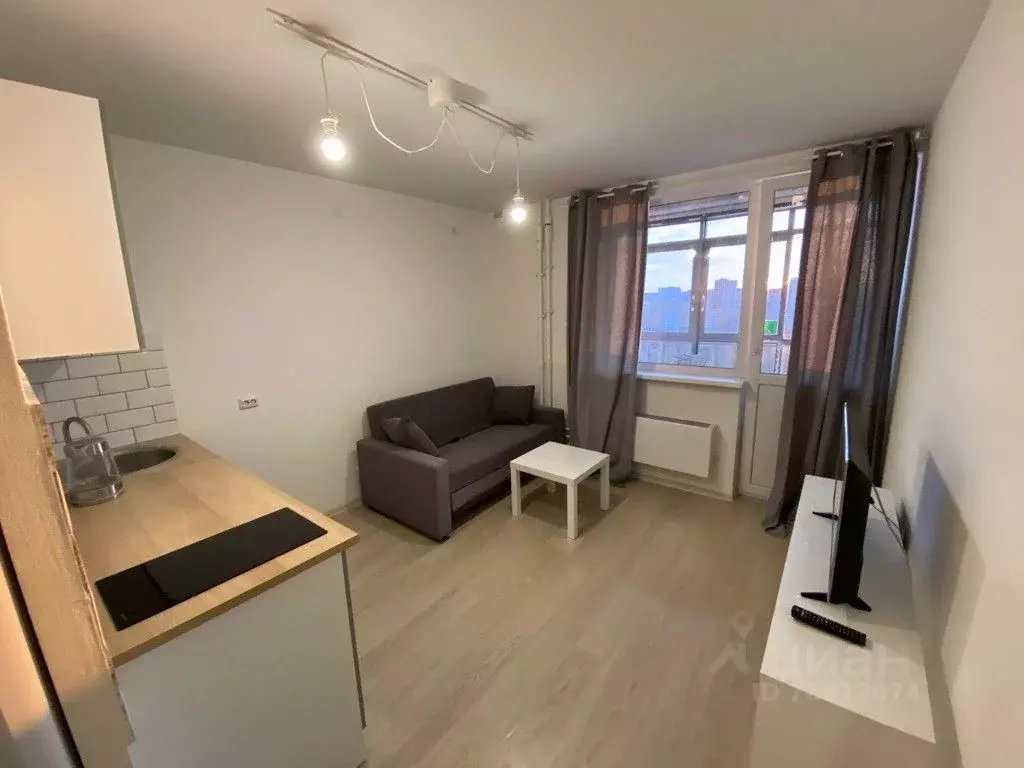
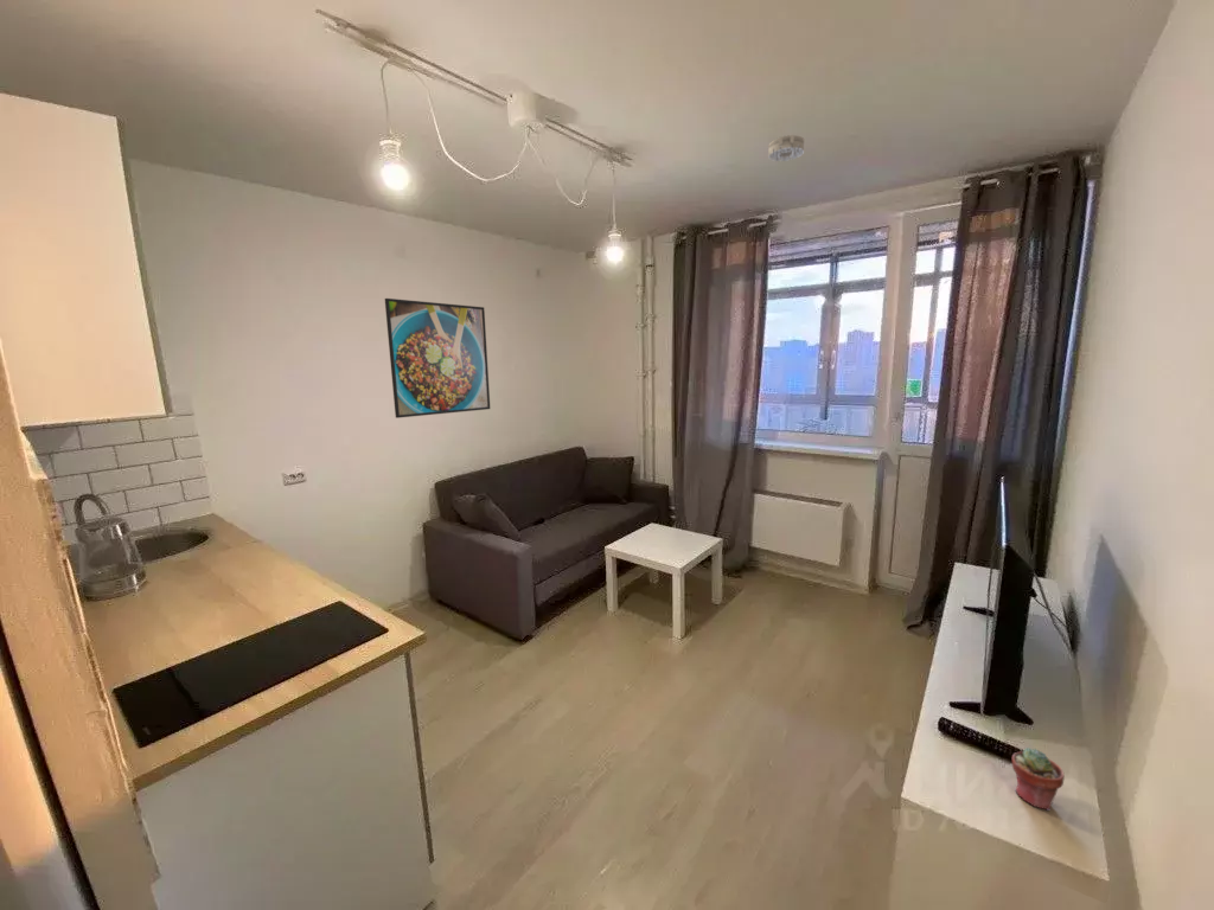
+ smoke detector (786, 147)
+ potted succulent (1036, 774)
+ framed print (442, 359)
